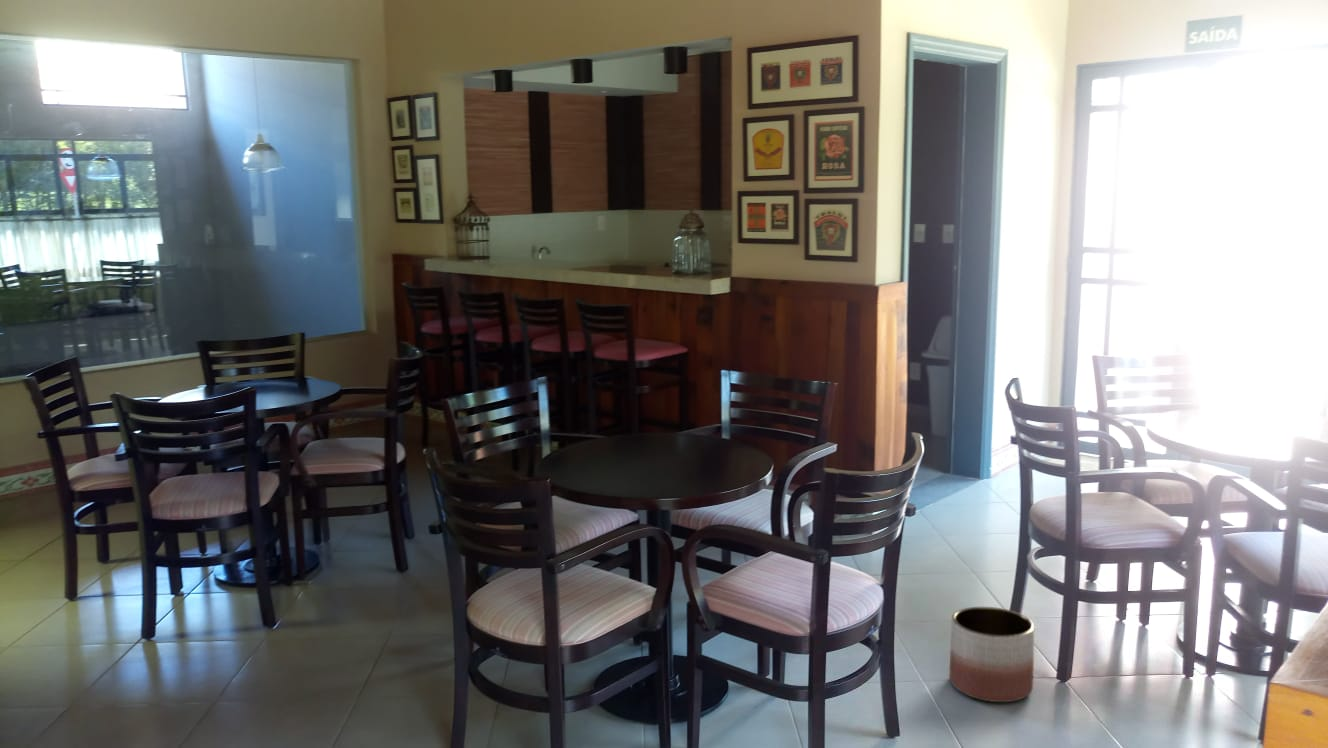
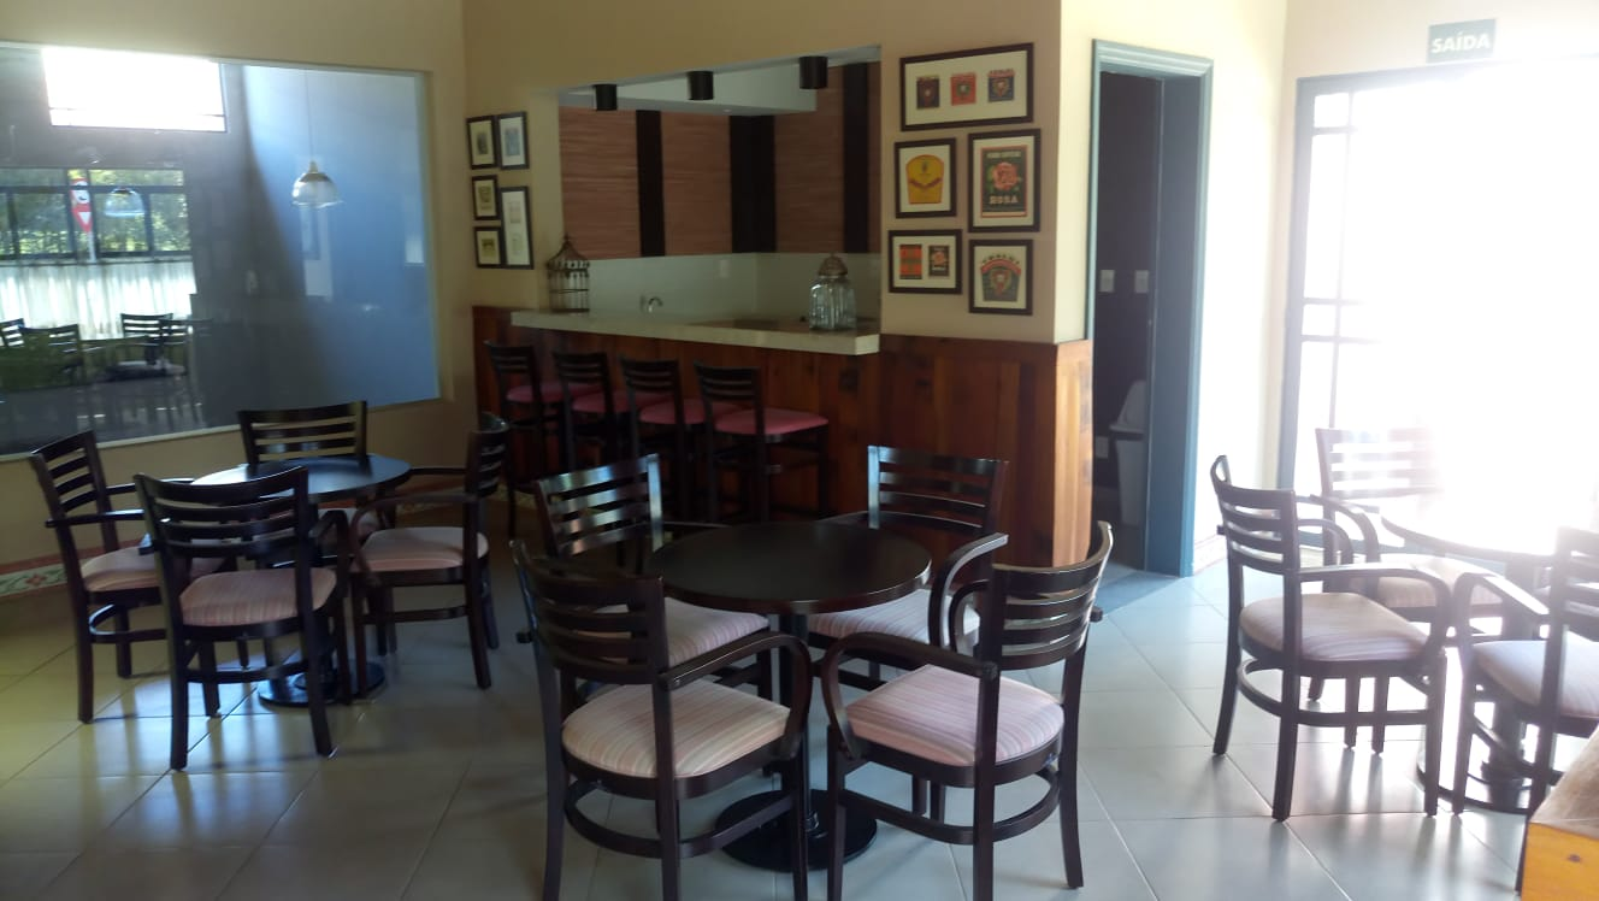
- planter (991, 653)
